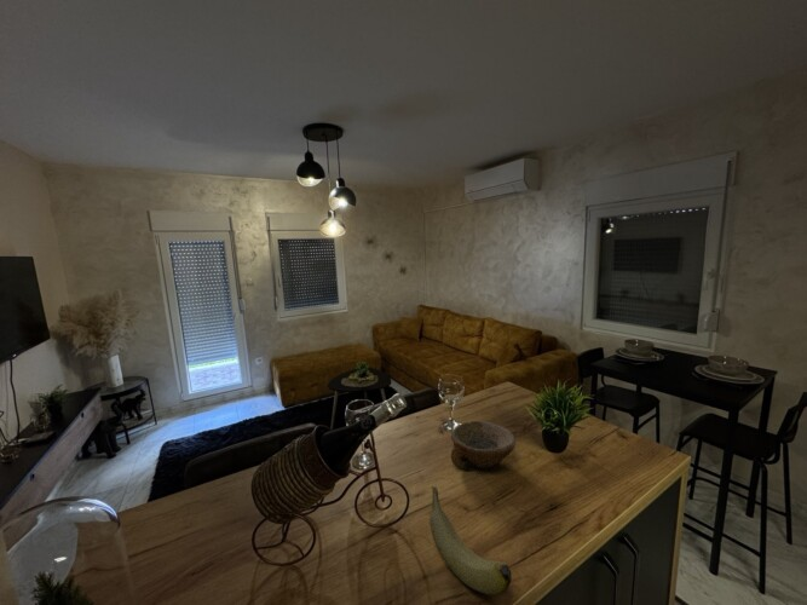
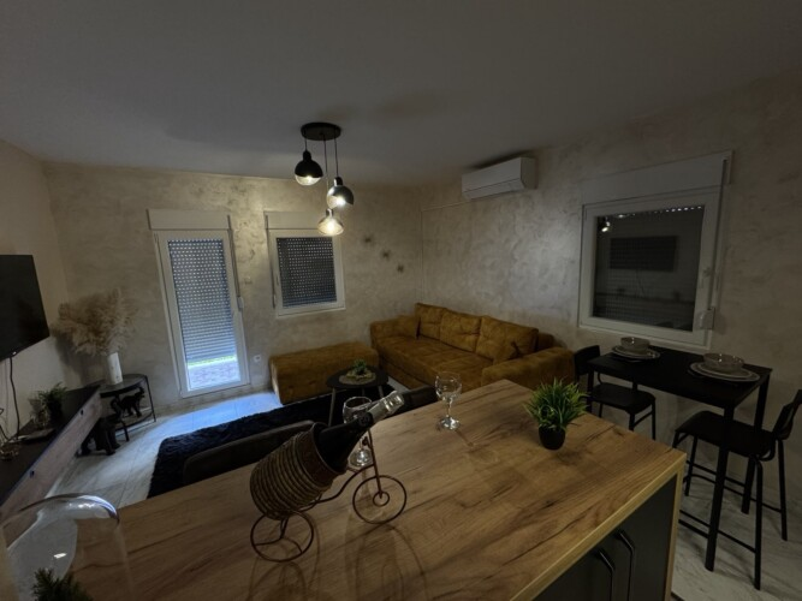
- bowl (480, 448)
- banana (463, 543)
